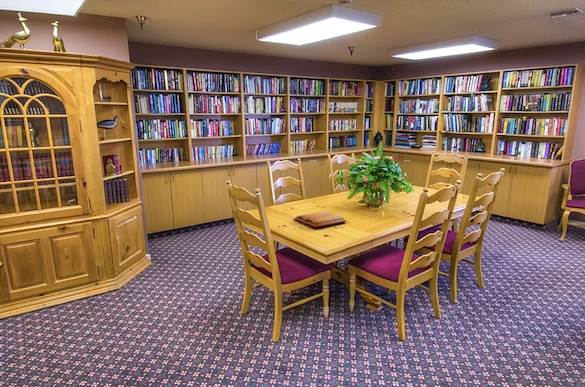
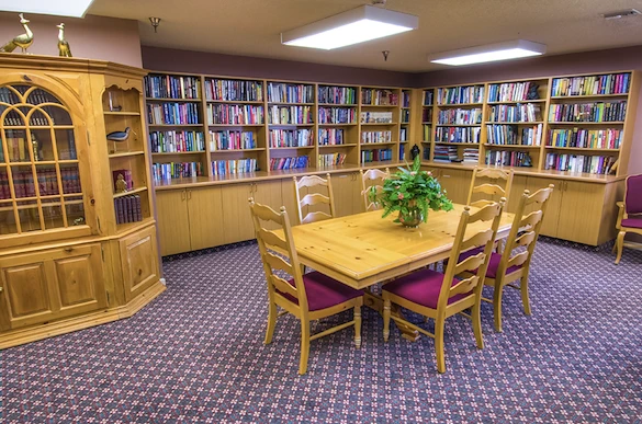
- bible (319, 218)
